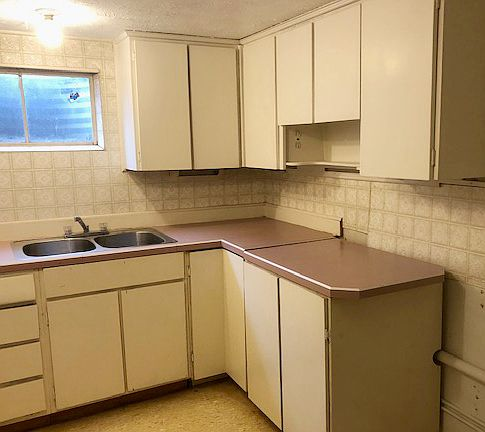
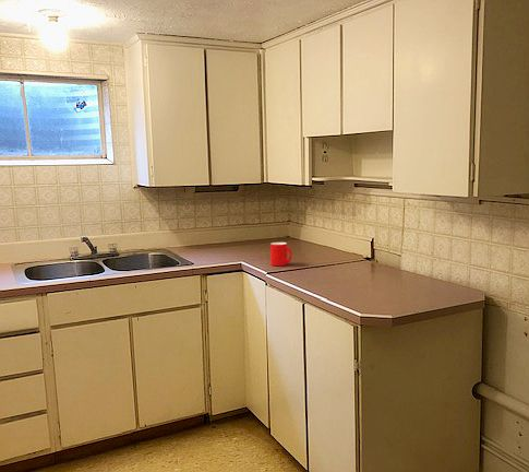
+ cup (281, 253)
